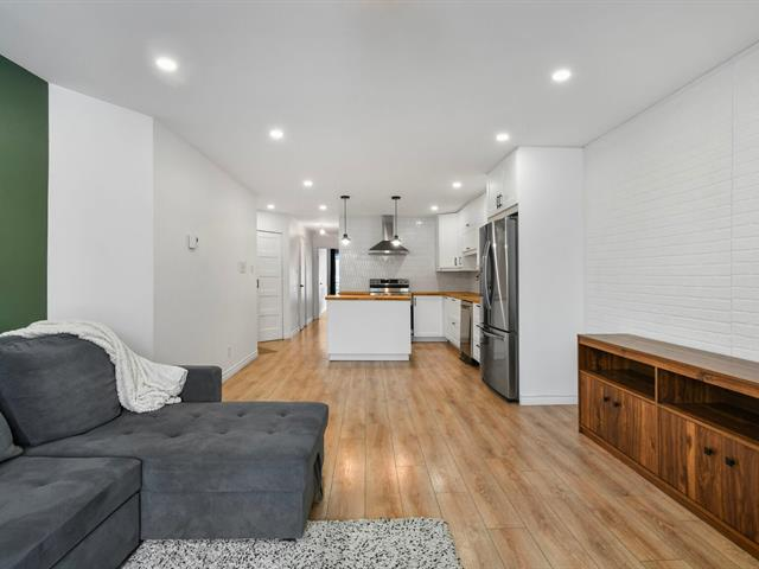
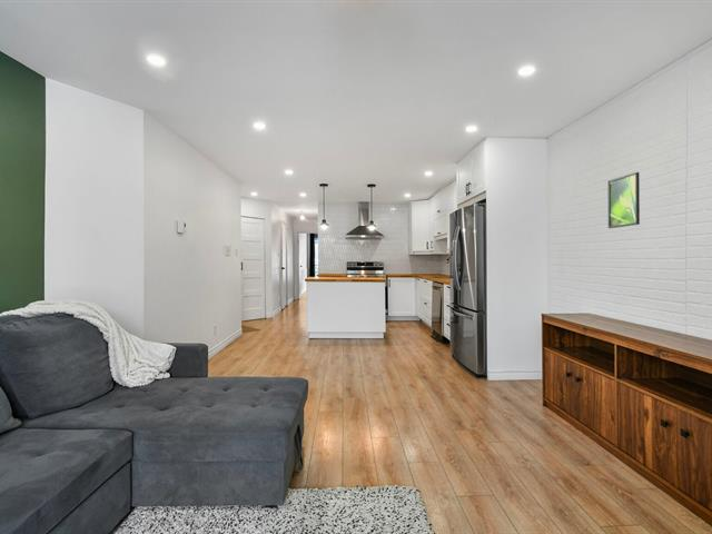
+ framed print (622, 201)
